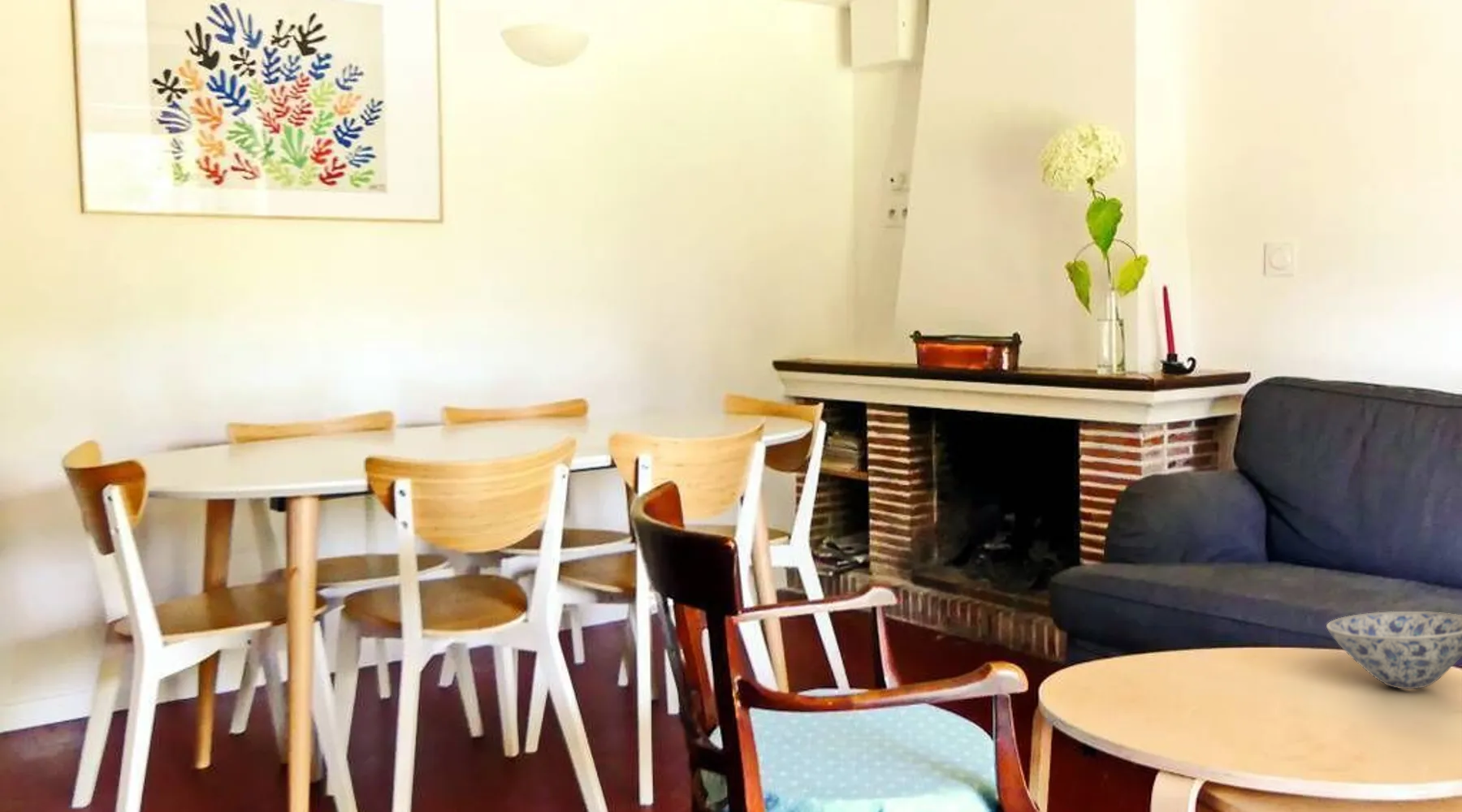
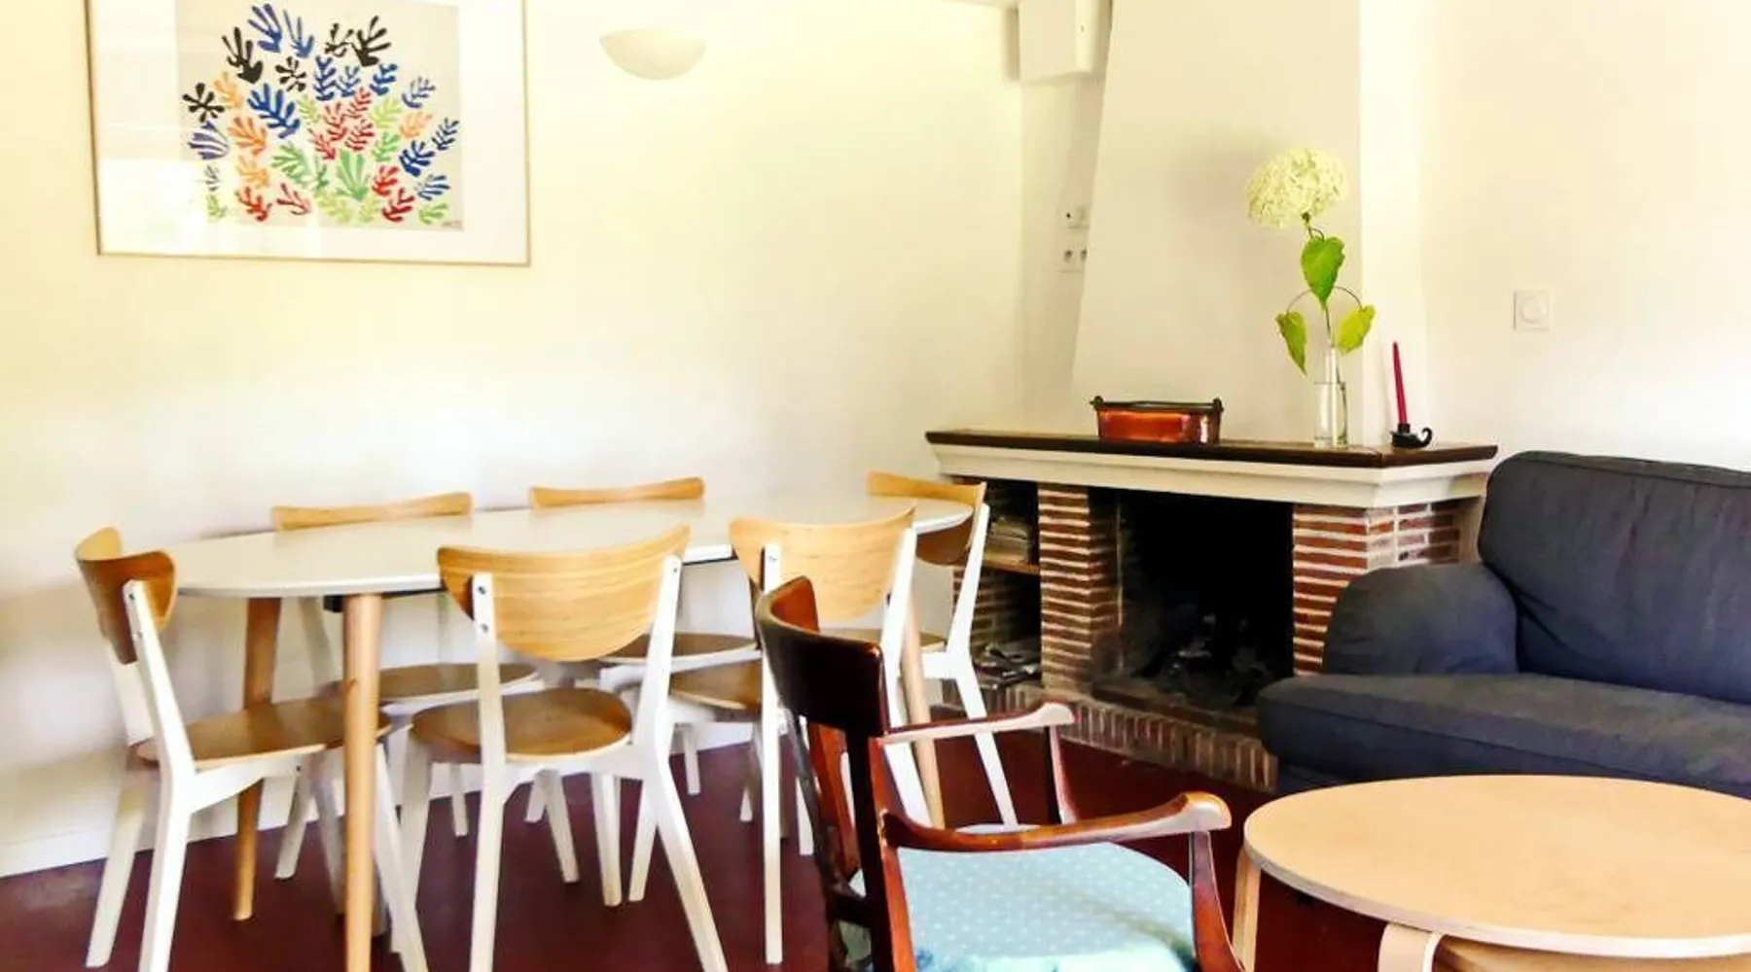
- bowl (1401, 650)
